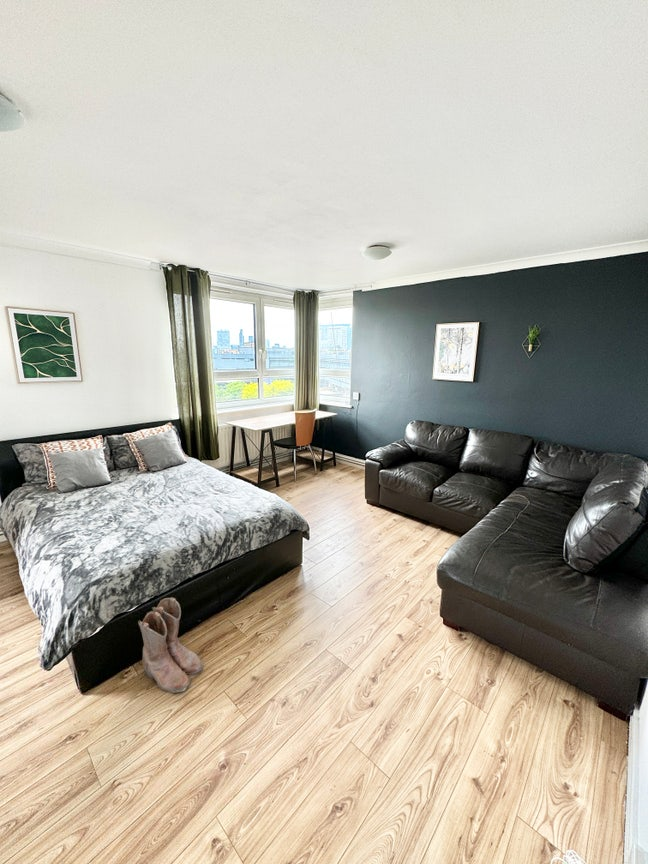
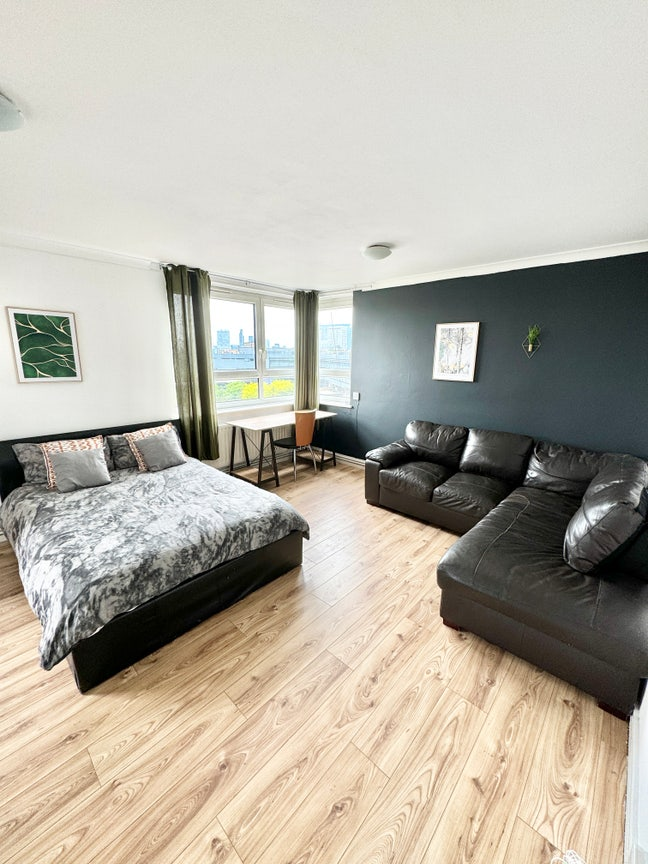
- boots (171, 640)
